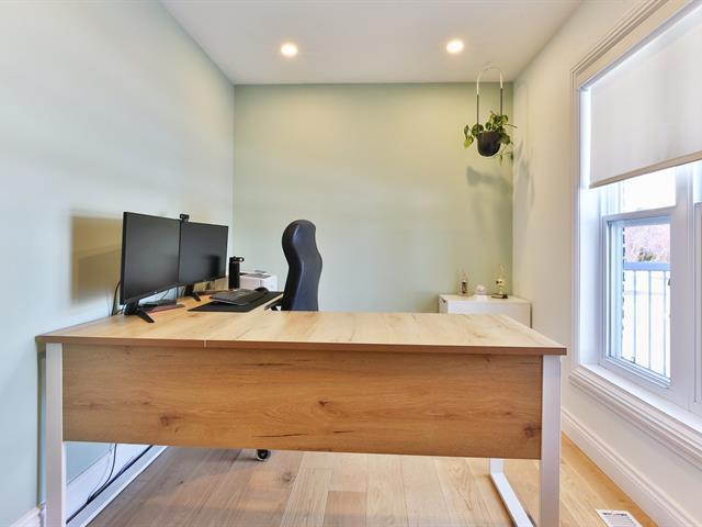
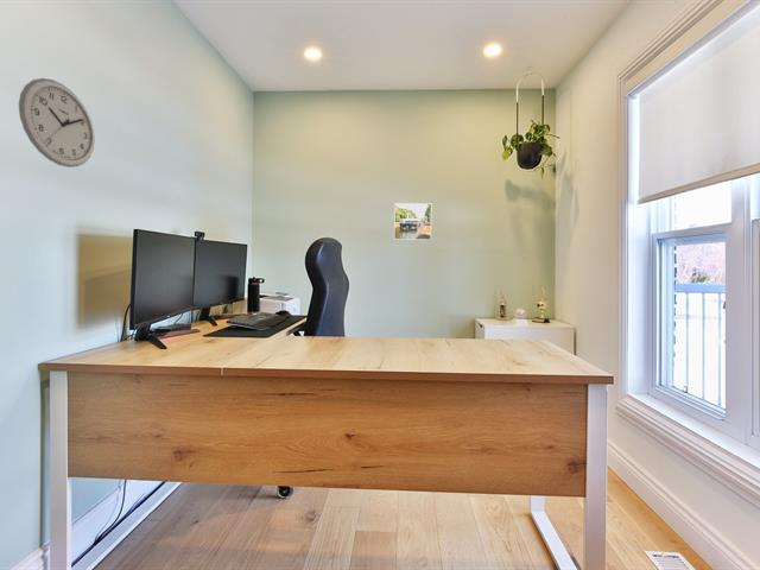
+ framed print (412, 221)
+ wall clock (62, 124)
